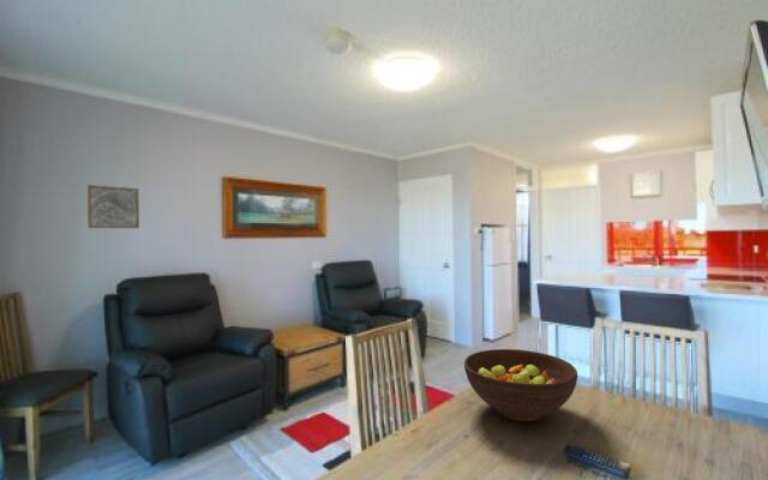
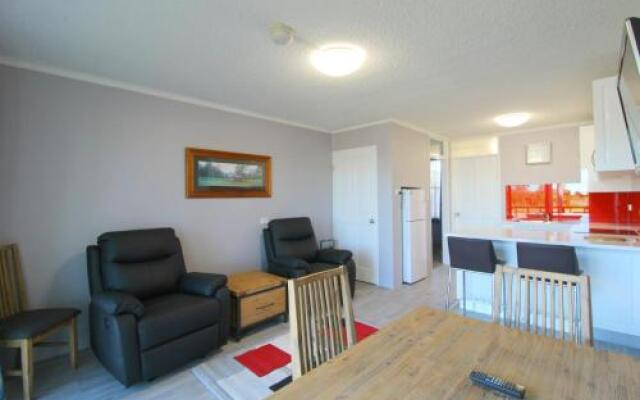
- wall art (114, 208)
- fruit bowl (518, 388)
